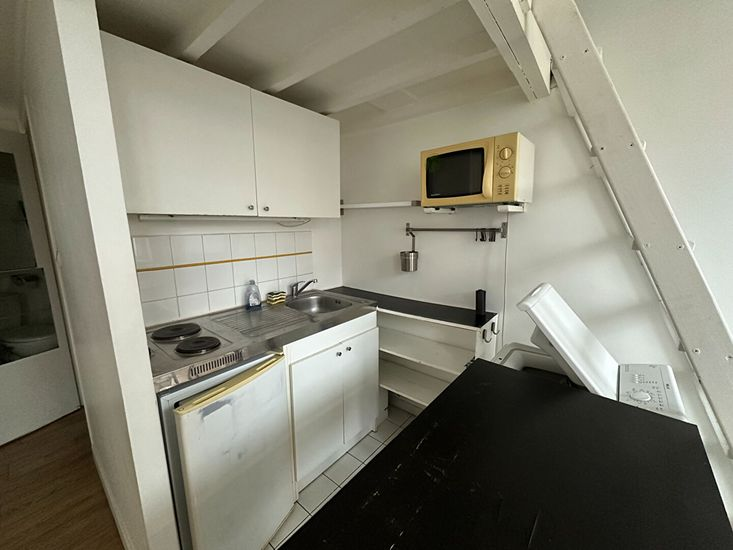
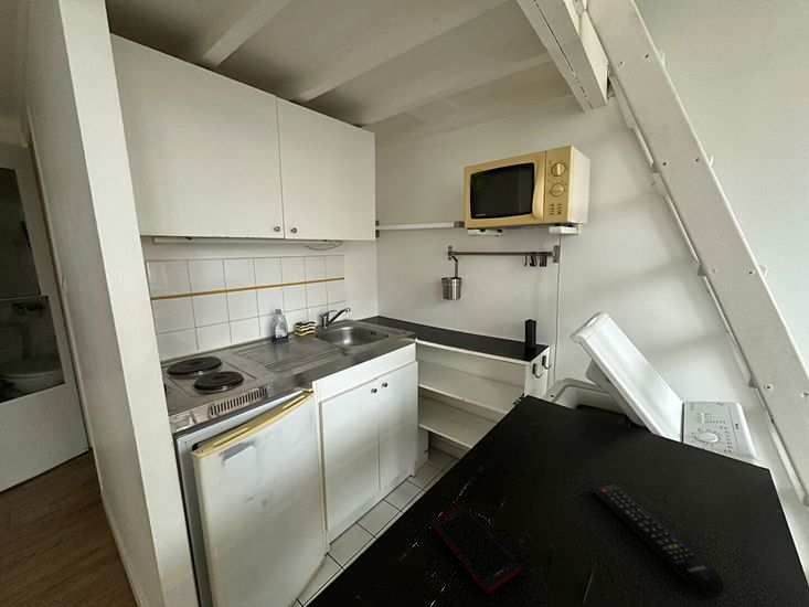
+ cell phone (472, 543)
+ remote control (646, 528)
